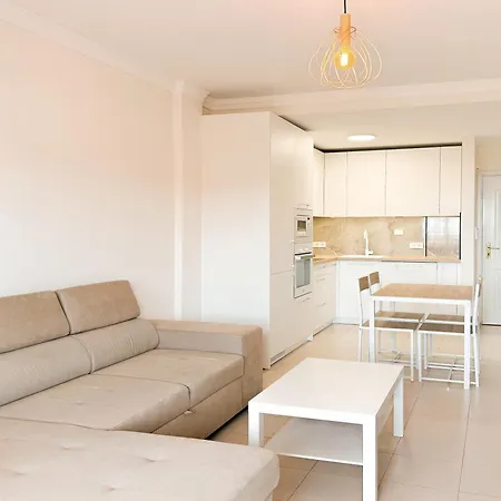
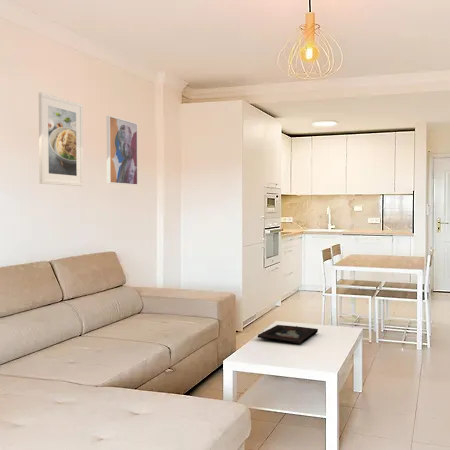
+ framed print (62, 142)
+ decorative tray (288, 333)
+ wall art (122, 152)
